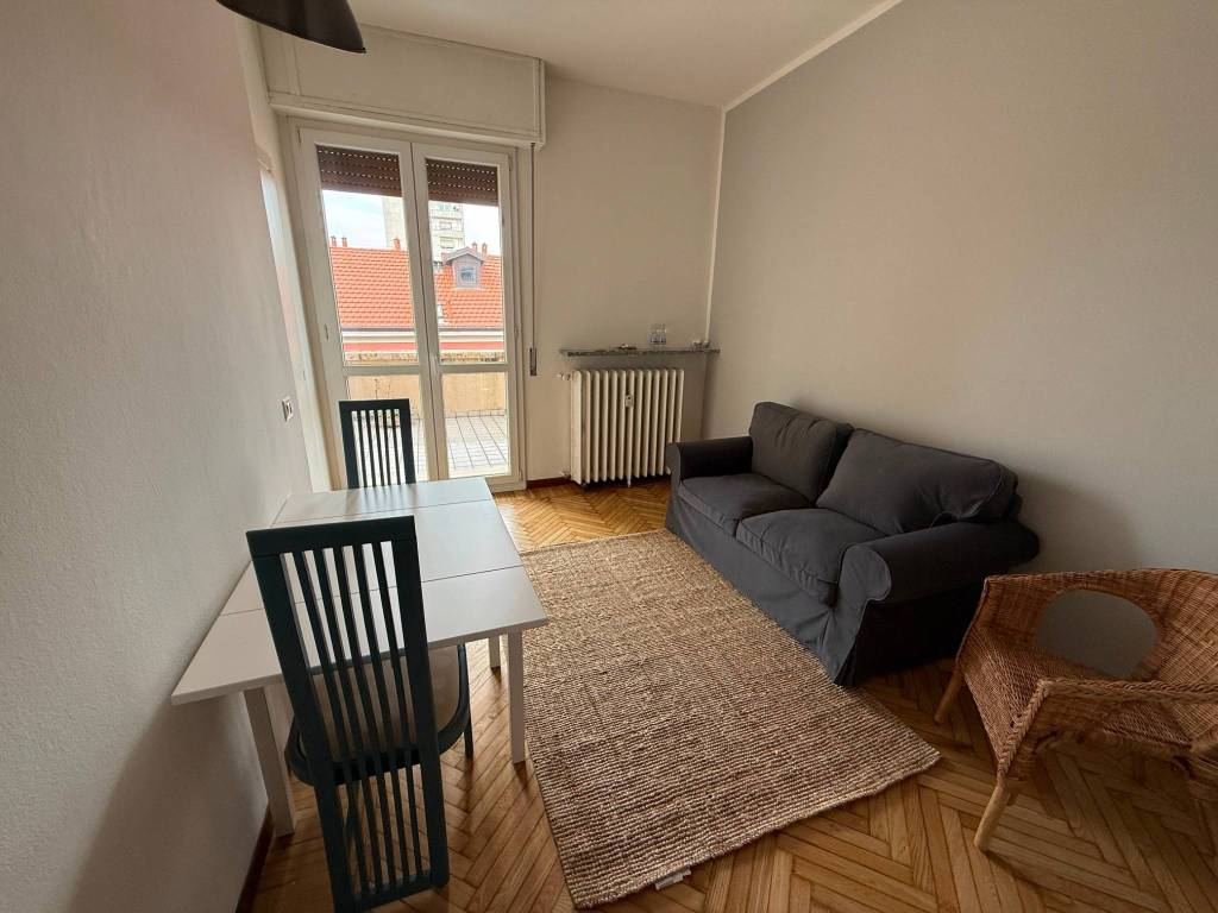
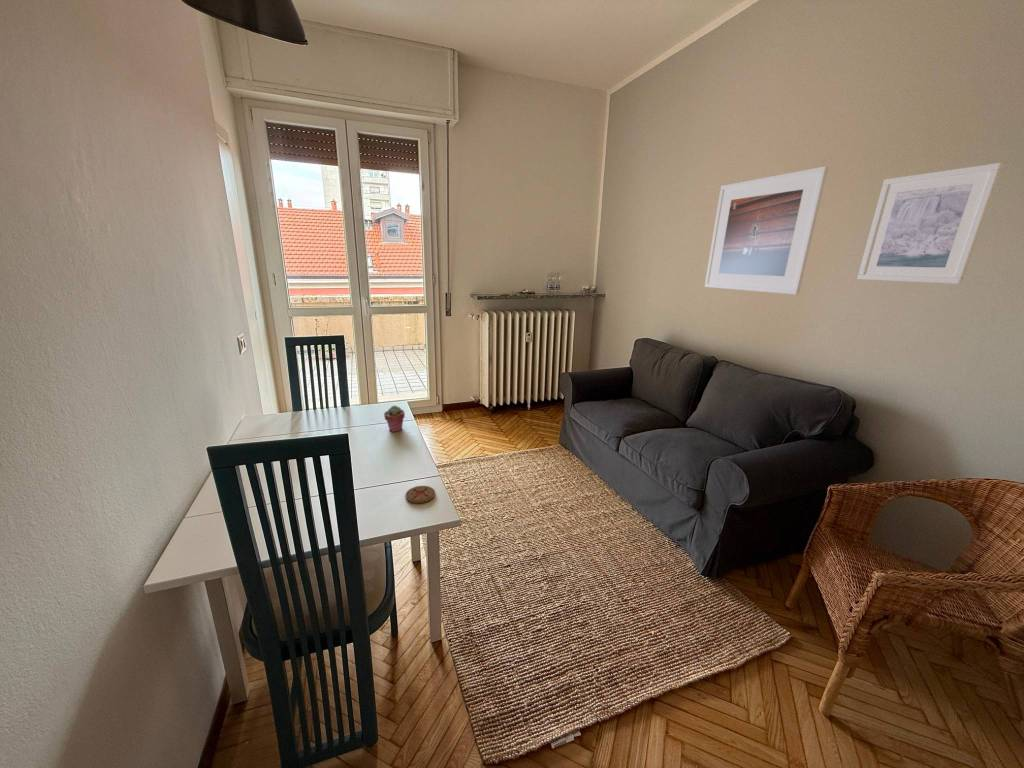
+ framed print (920, 228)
+ potted succulent (394, 417)
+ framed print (756, 236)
+ coaster (420, 494)
